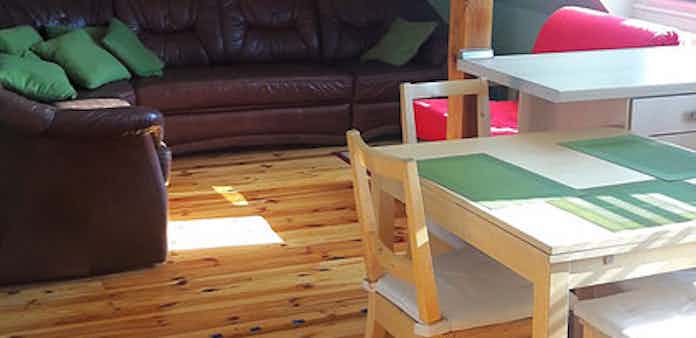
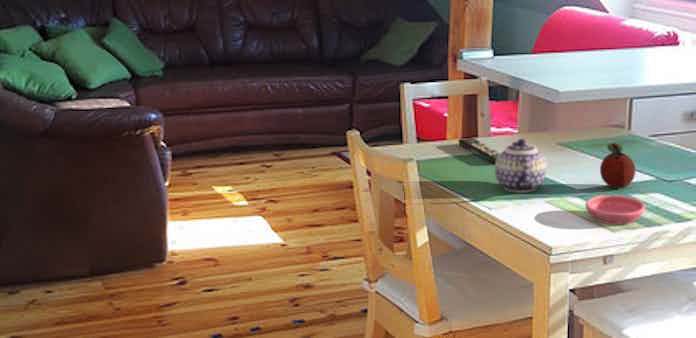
+ fruit (617, 166)
+ remote control (482, 149)
+ teapot (520, 164)
+ saucer (614, 210)
